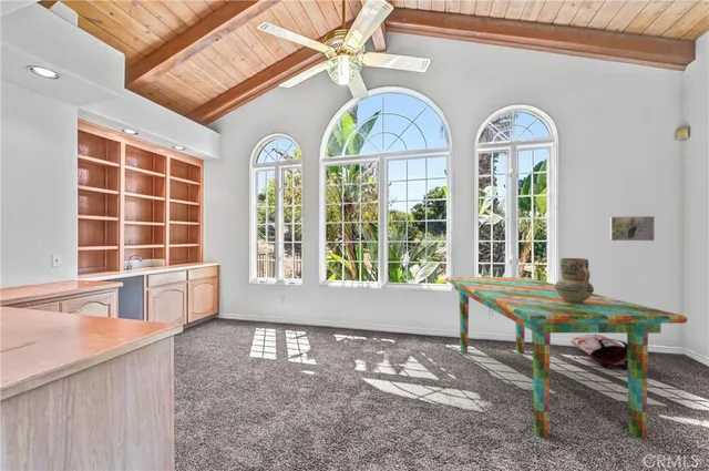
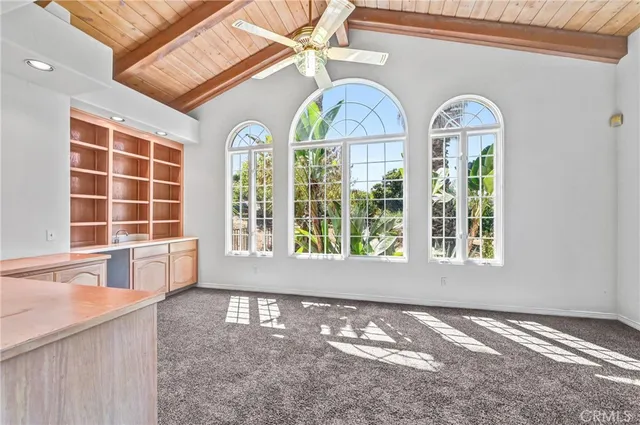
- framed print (631, 228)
- ceramic jug (574, 279)
- bag (602, 346)
- dining table (524, 336)
